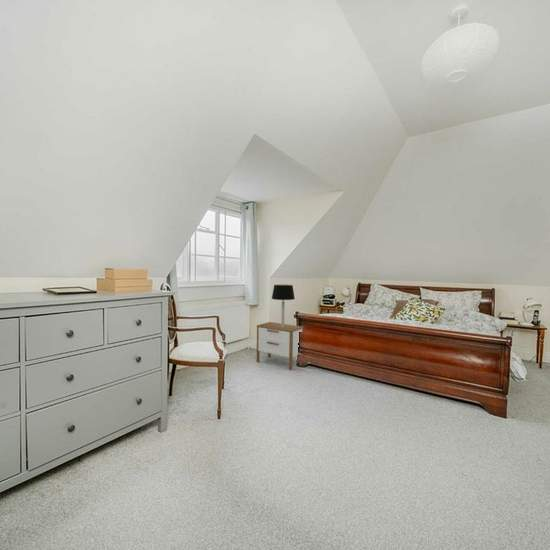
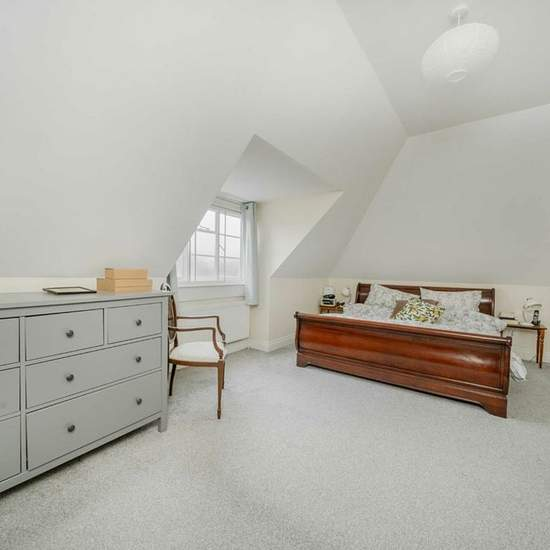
- nightstand (279, 344)
- table lamp (283, 306)
